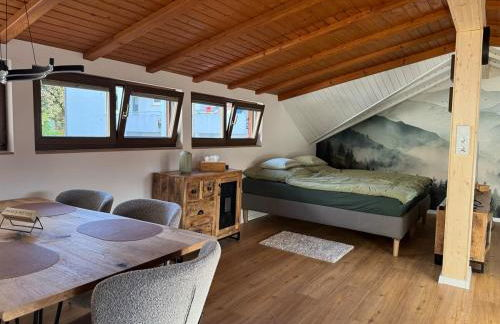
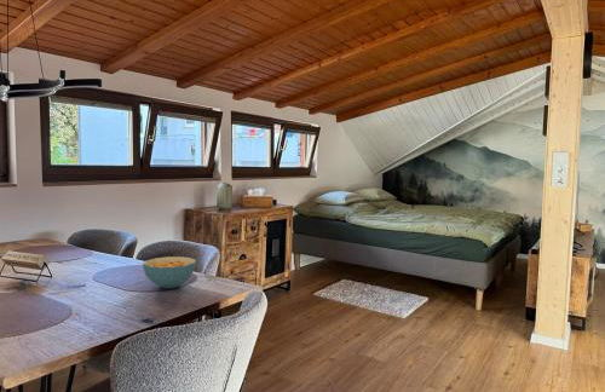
+ cereal bowl (169, 273)
